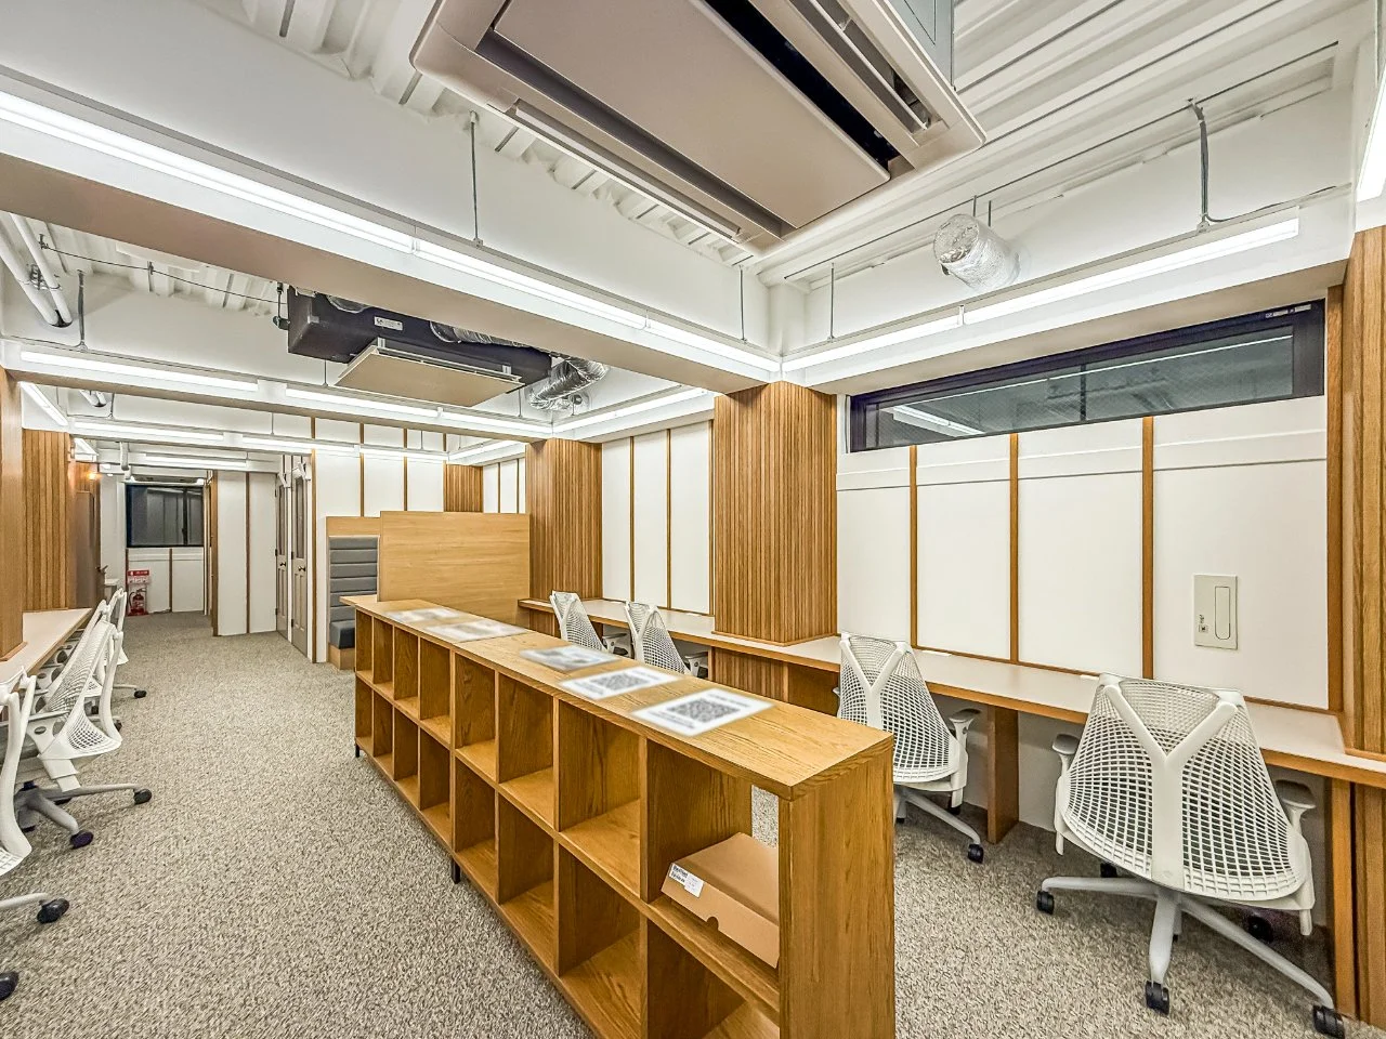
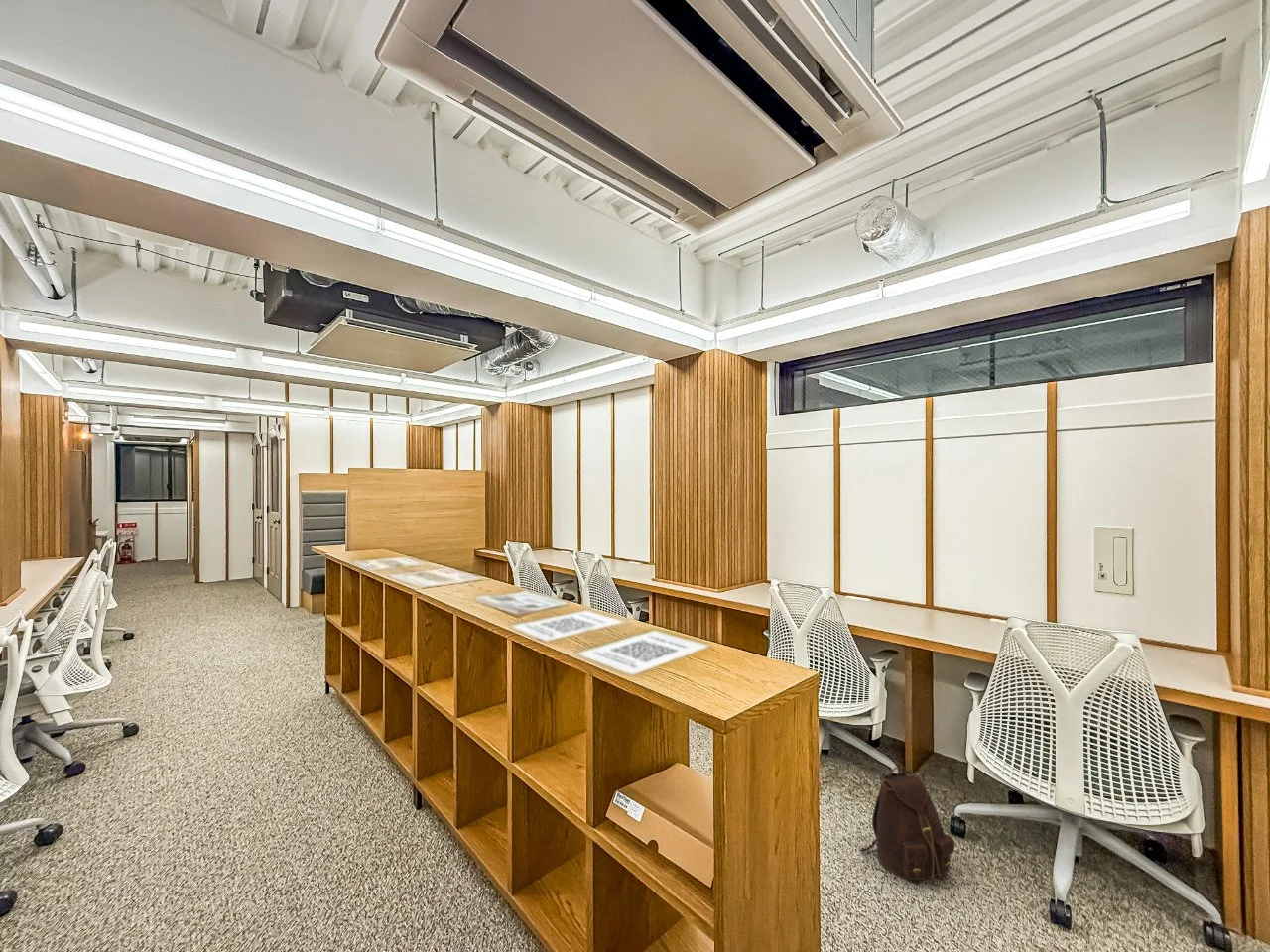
+ backpack (909, 817)
